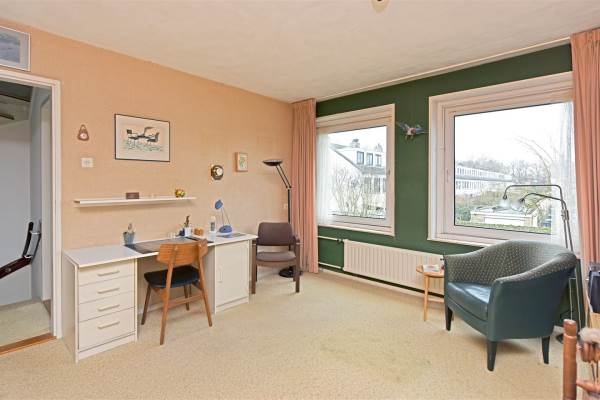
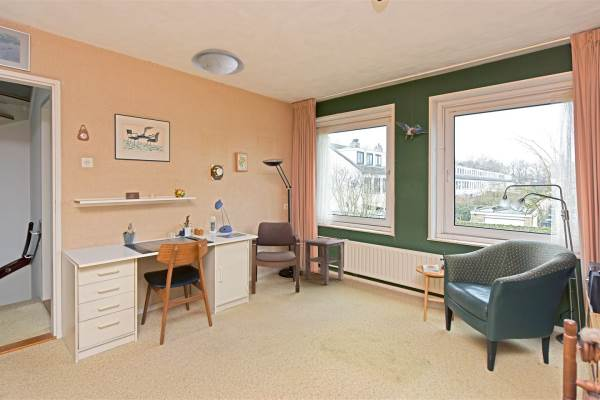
+ side table (324, 259)
+ ceiling light (218, 64)
